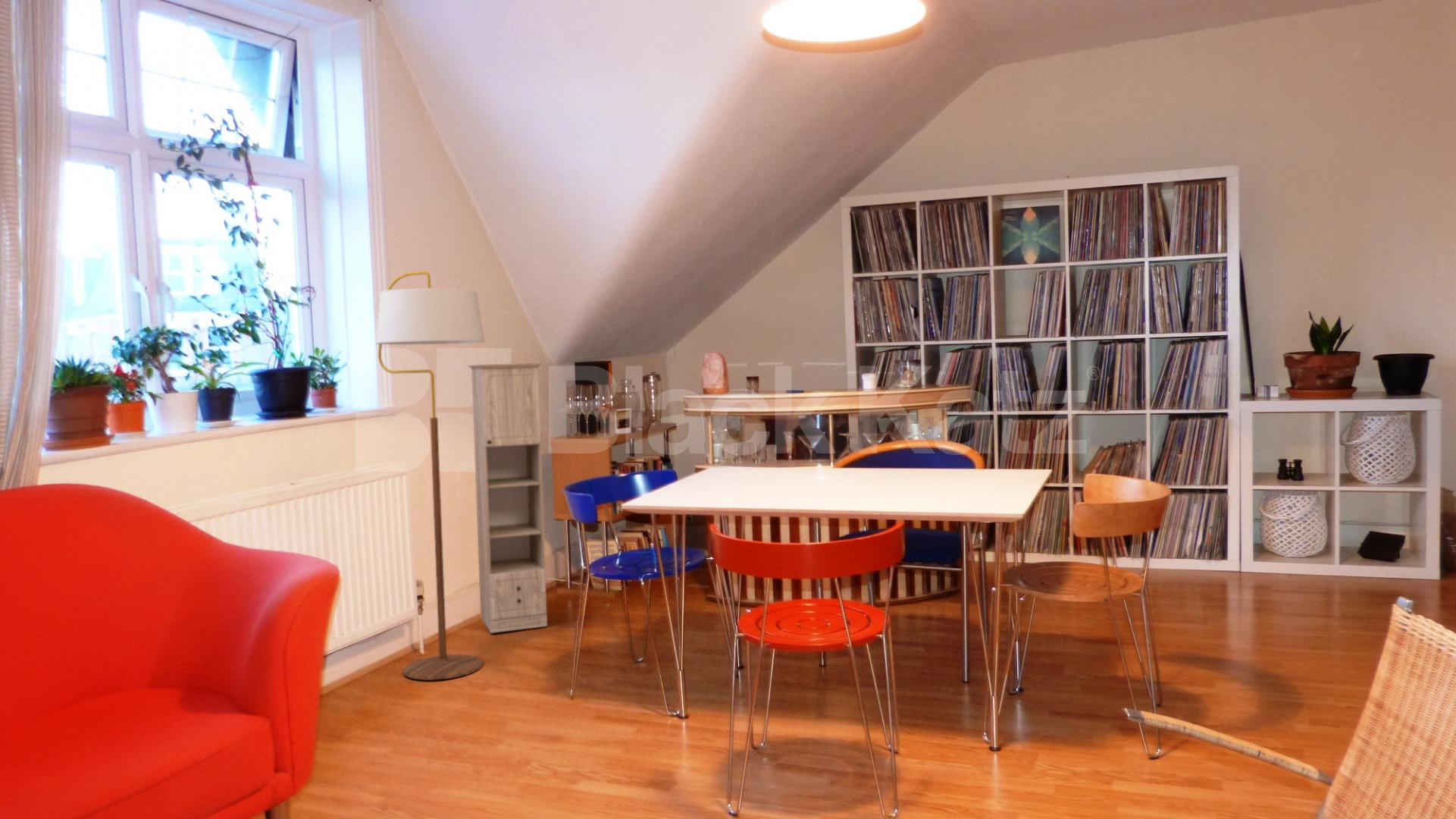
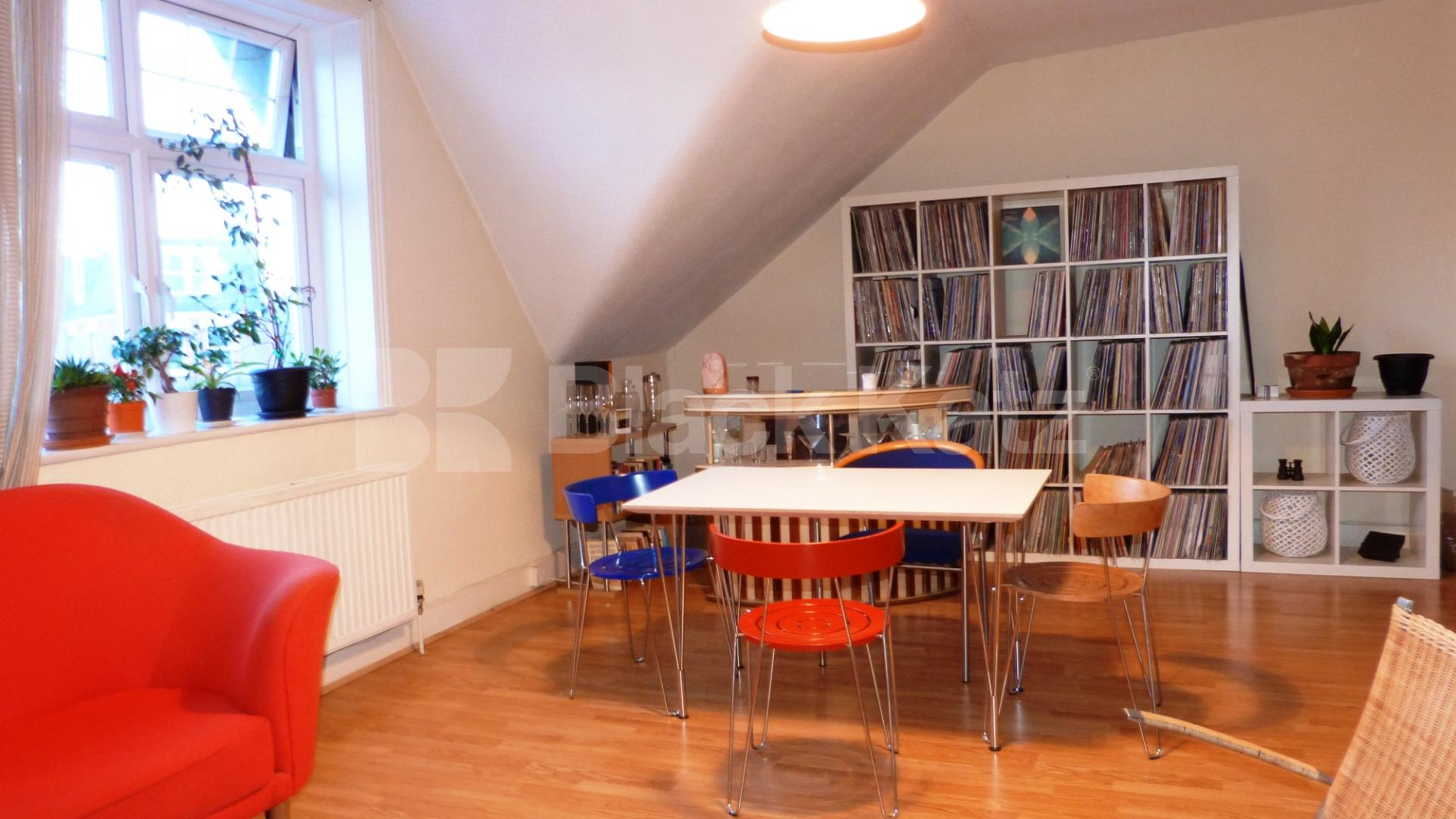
- floor lamp (432, 471)
- storage cabinet (509, 494)
